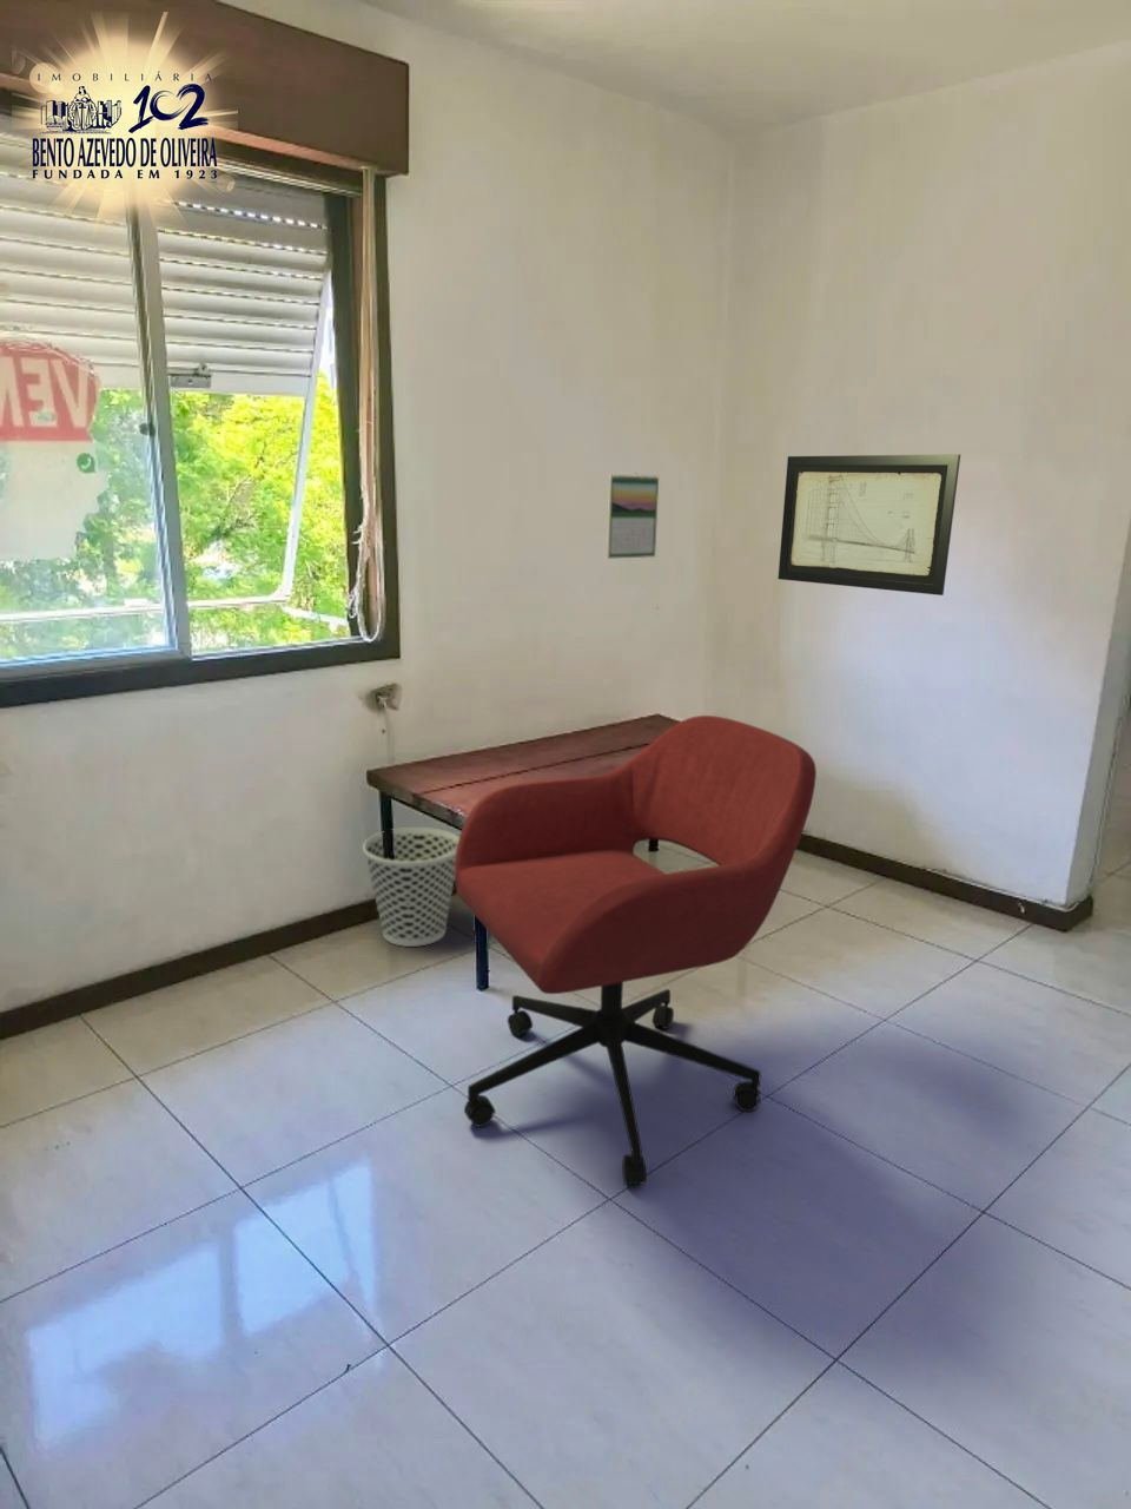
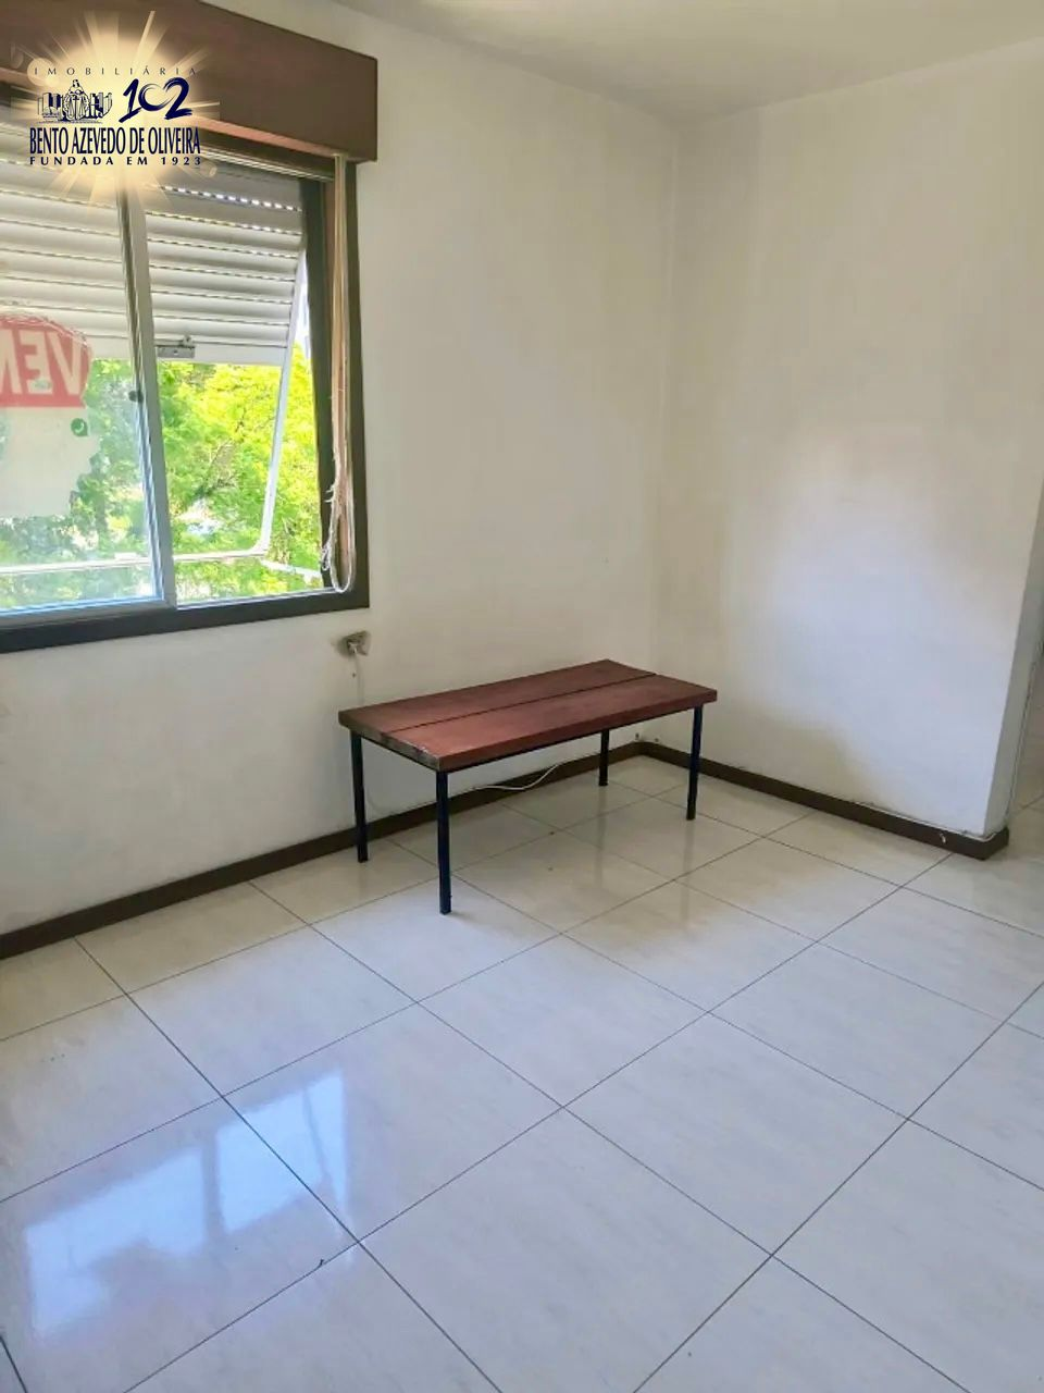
- wastebasket (412, 888)
- calendar (633, 516)
- wall art (861, 522)
- office chair (623, 923)
